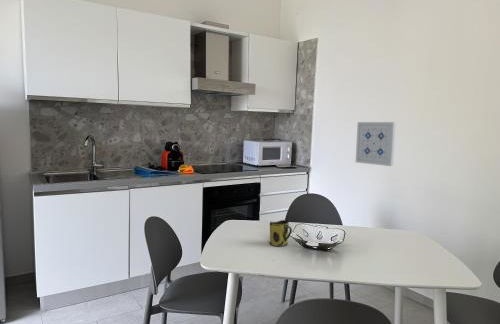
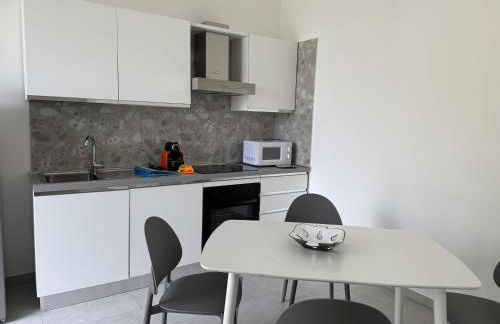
- mug (280, 232)
- wall art (374, 143)
